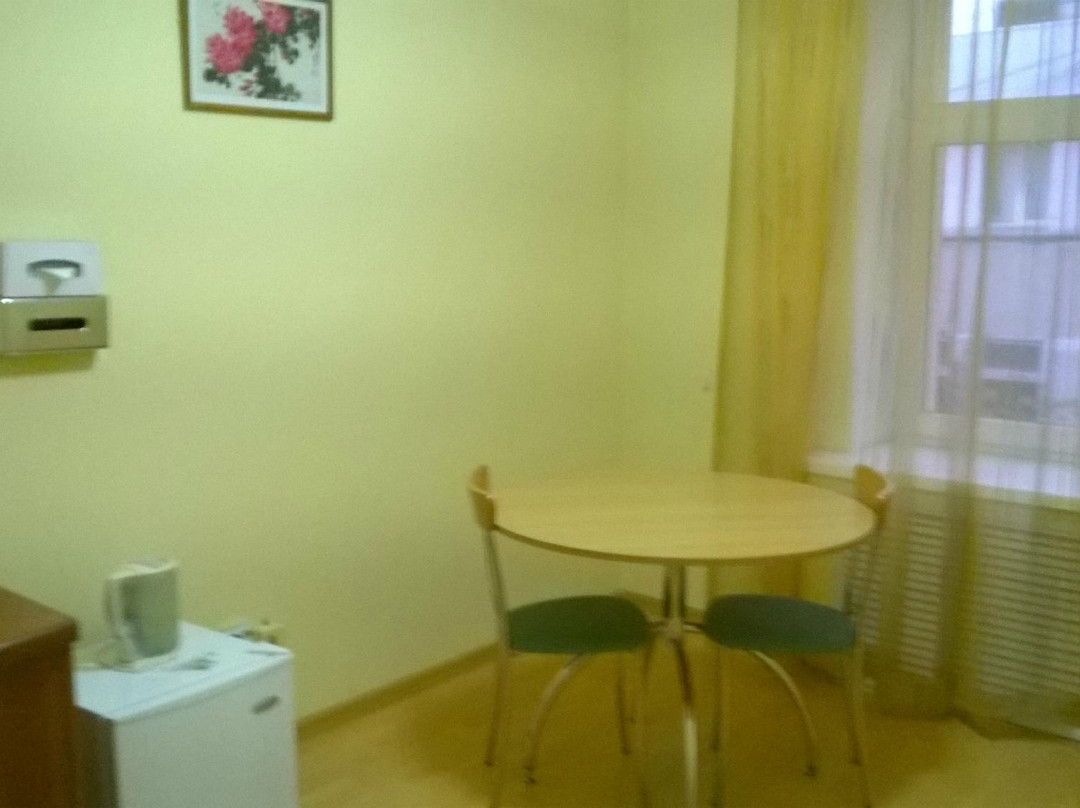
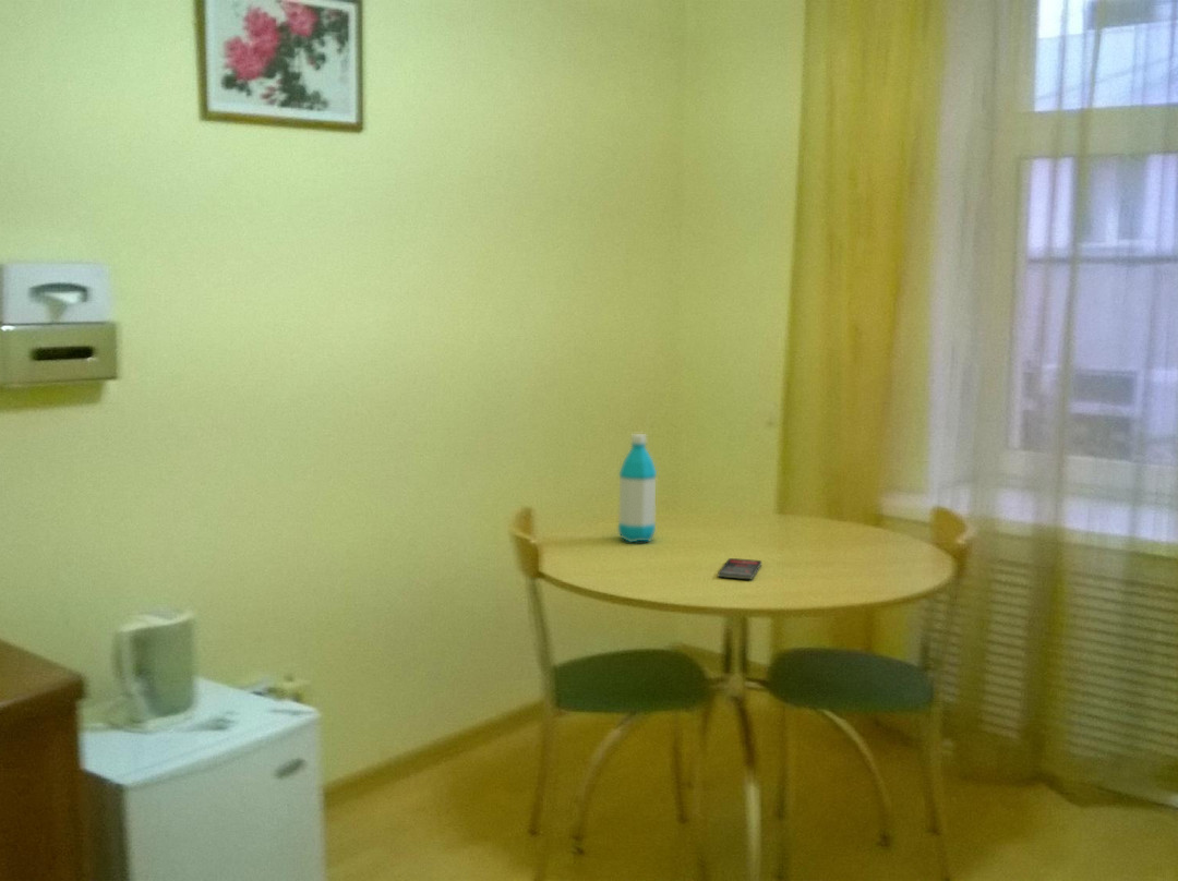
+ water bottle (637, 487)
+ smartphone (740, 568)
